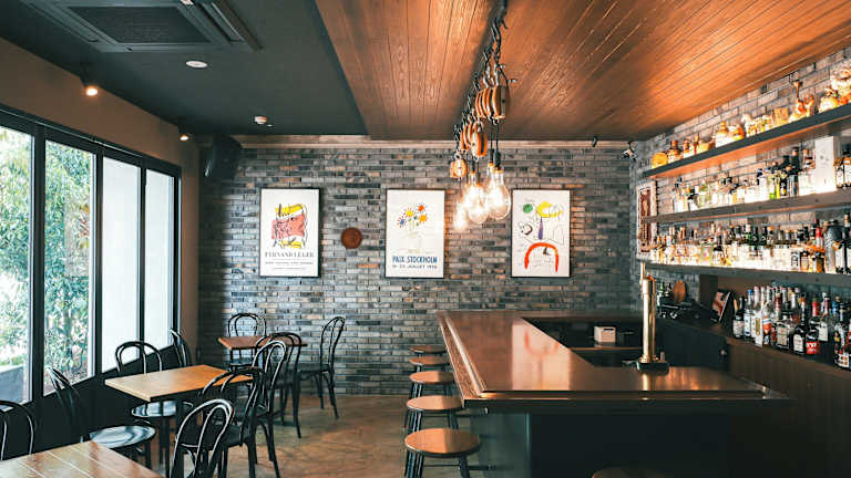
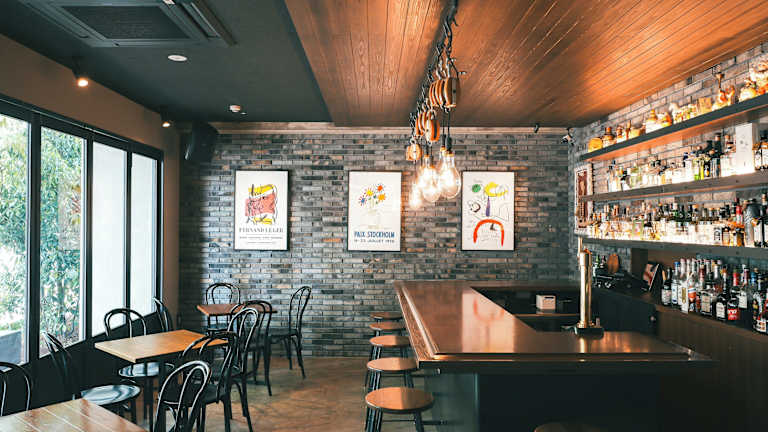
- decorative plate (351, 238)
